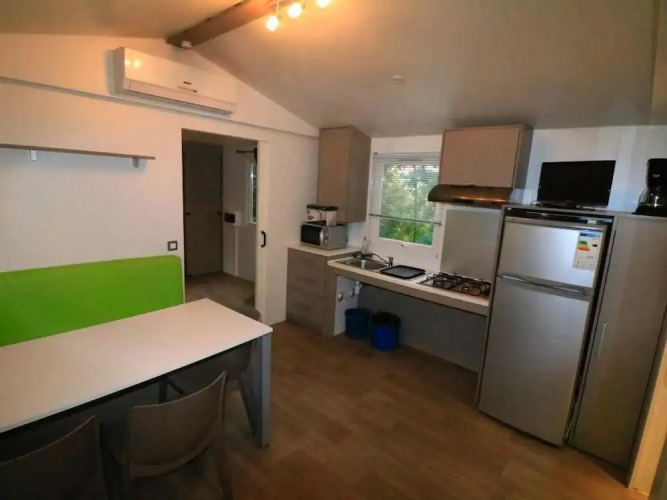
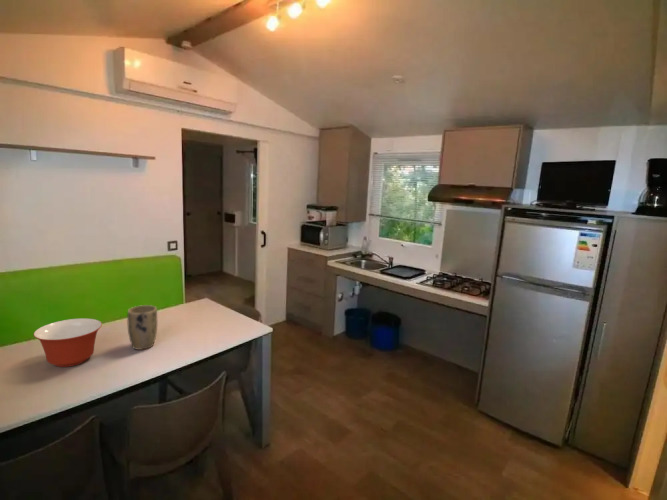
+ plant pot (142, 327)
+ mixing bowl (70, 344)
